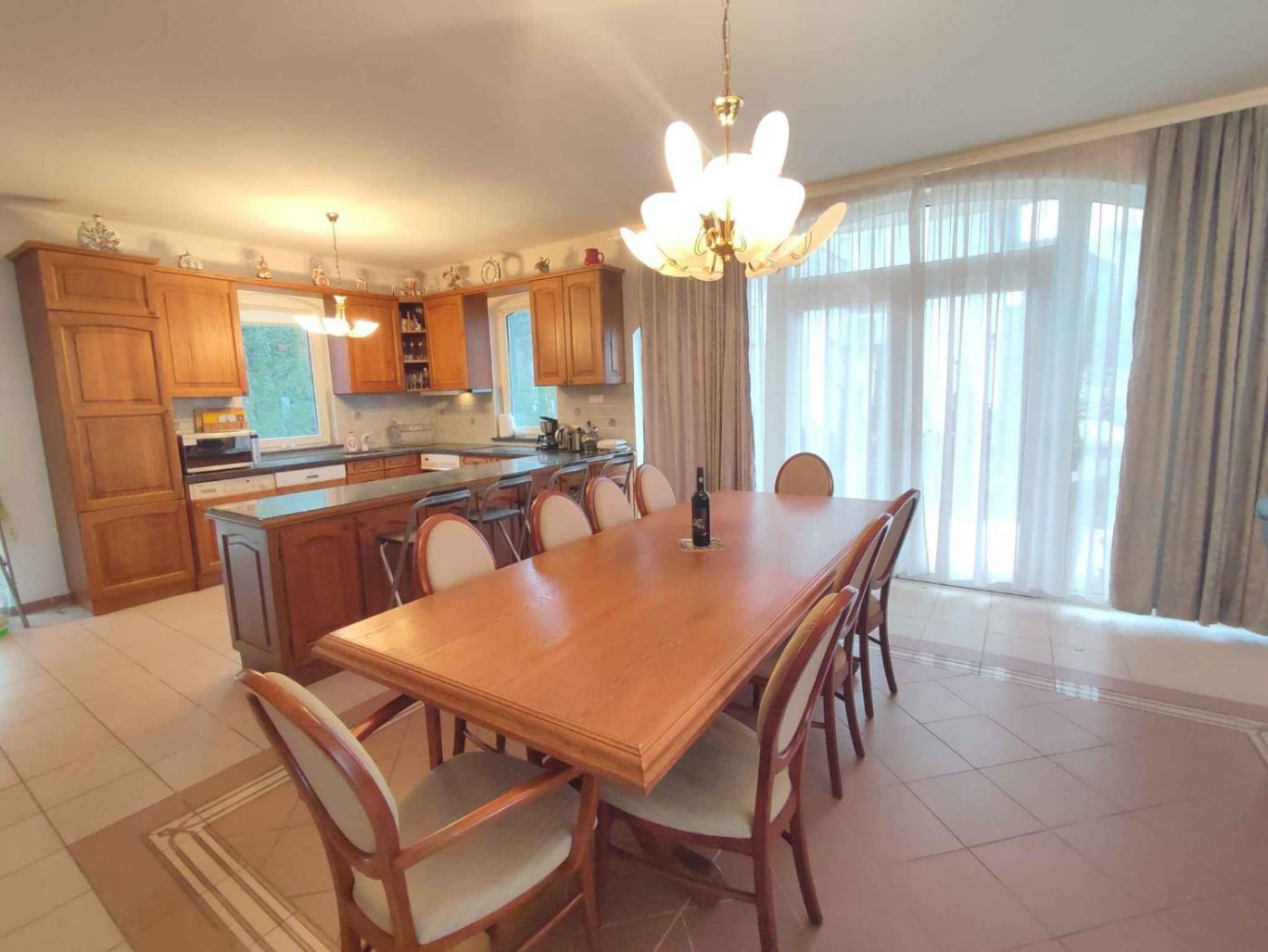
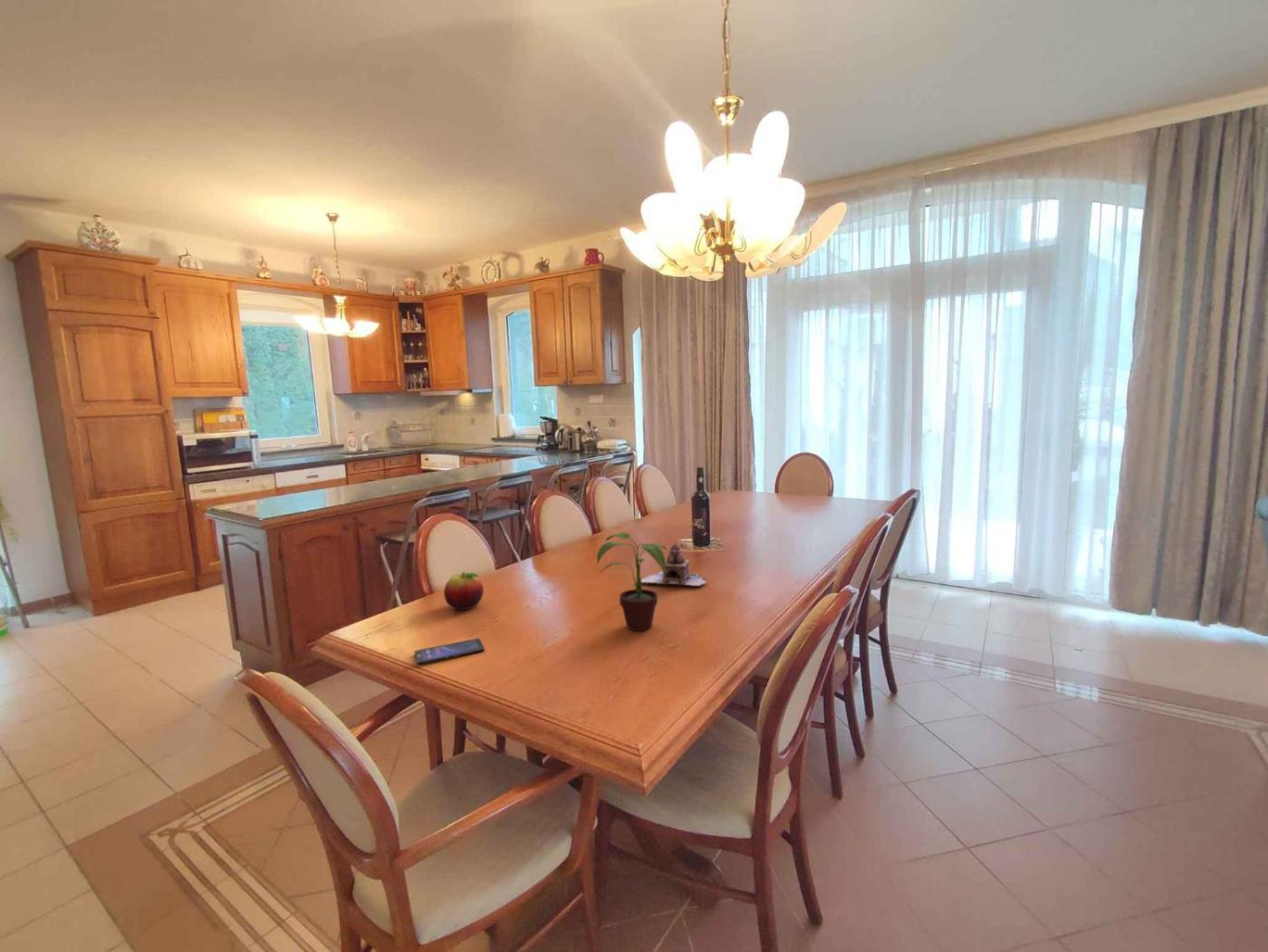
+ smartphone (449, 650)
+ fruit (464, 589)
+ teapot (677, 563)
+ potted plant (634, 582)
